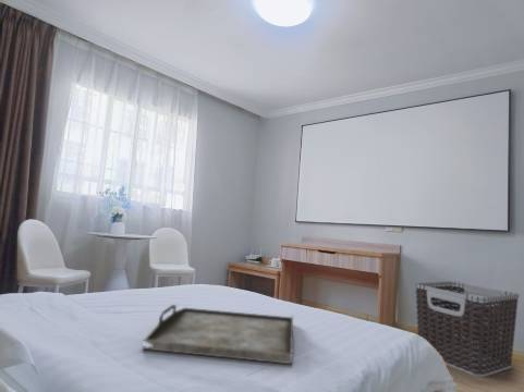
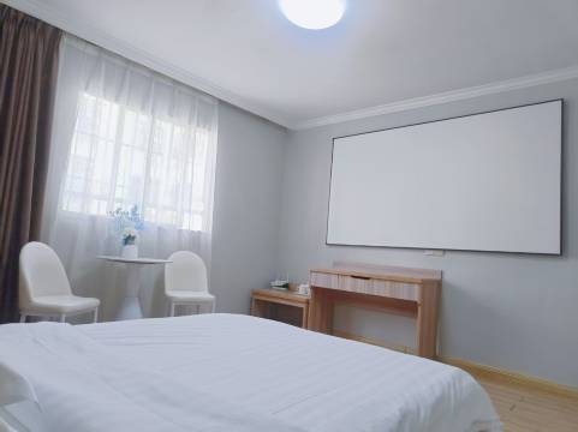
- clothes hamper (464, 323)
- serving tray (229, 323)
